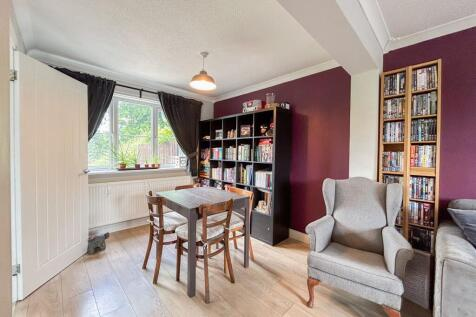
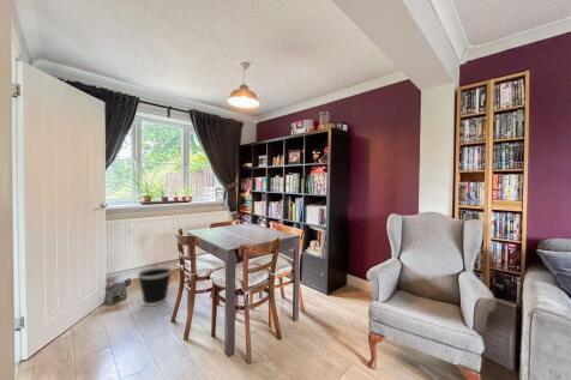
+ wastebasket (155, 285)
